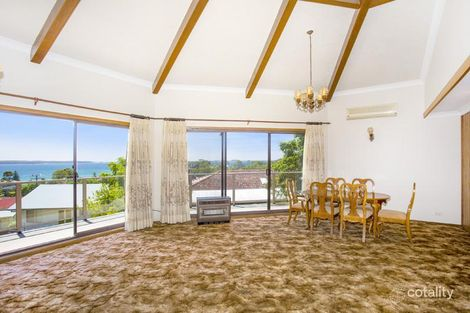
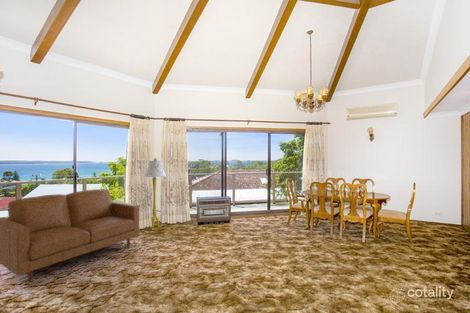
+ floor lamp (155, 193)
+ sofa (75, 225)
